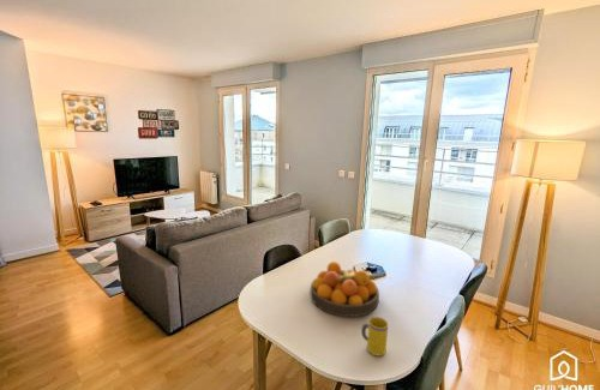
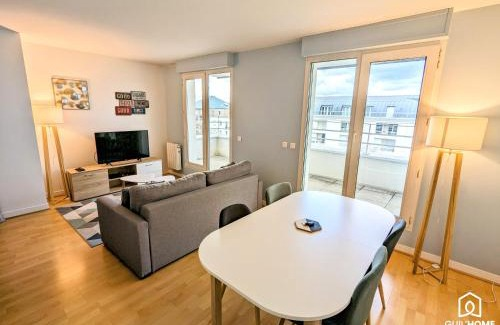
- fruit bowl (344, 283)
- mug (373, 334)
